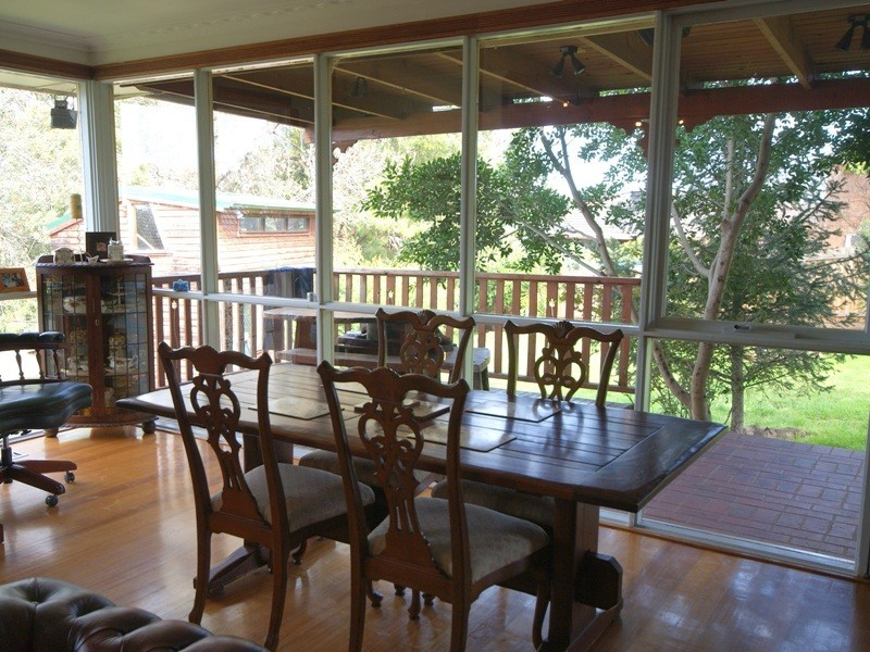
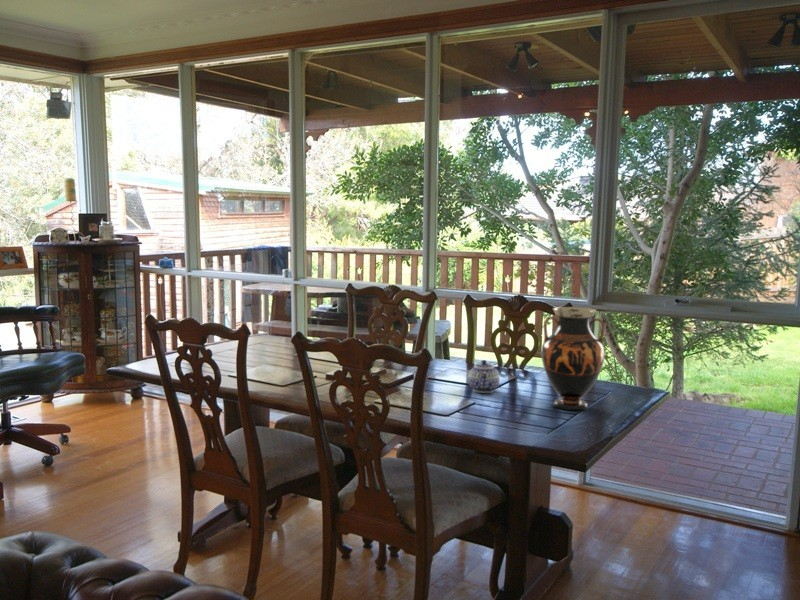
+ vase (572, 358)
+ teapot (483, 375)
